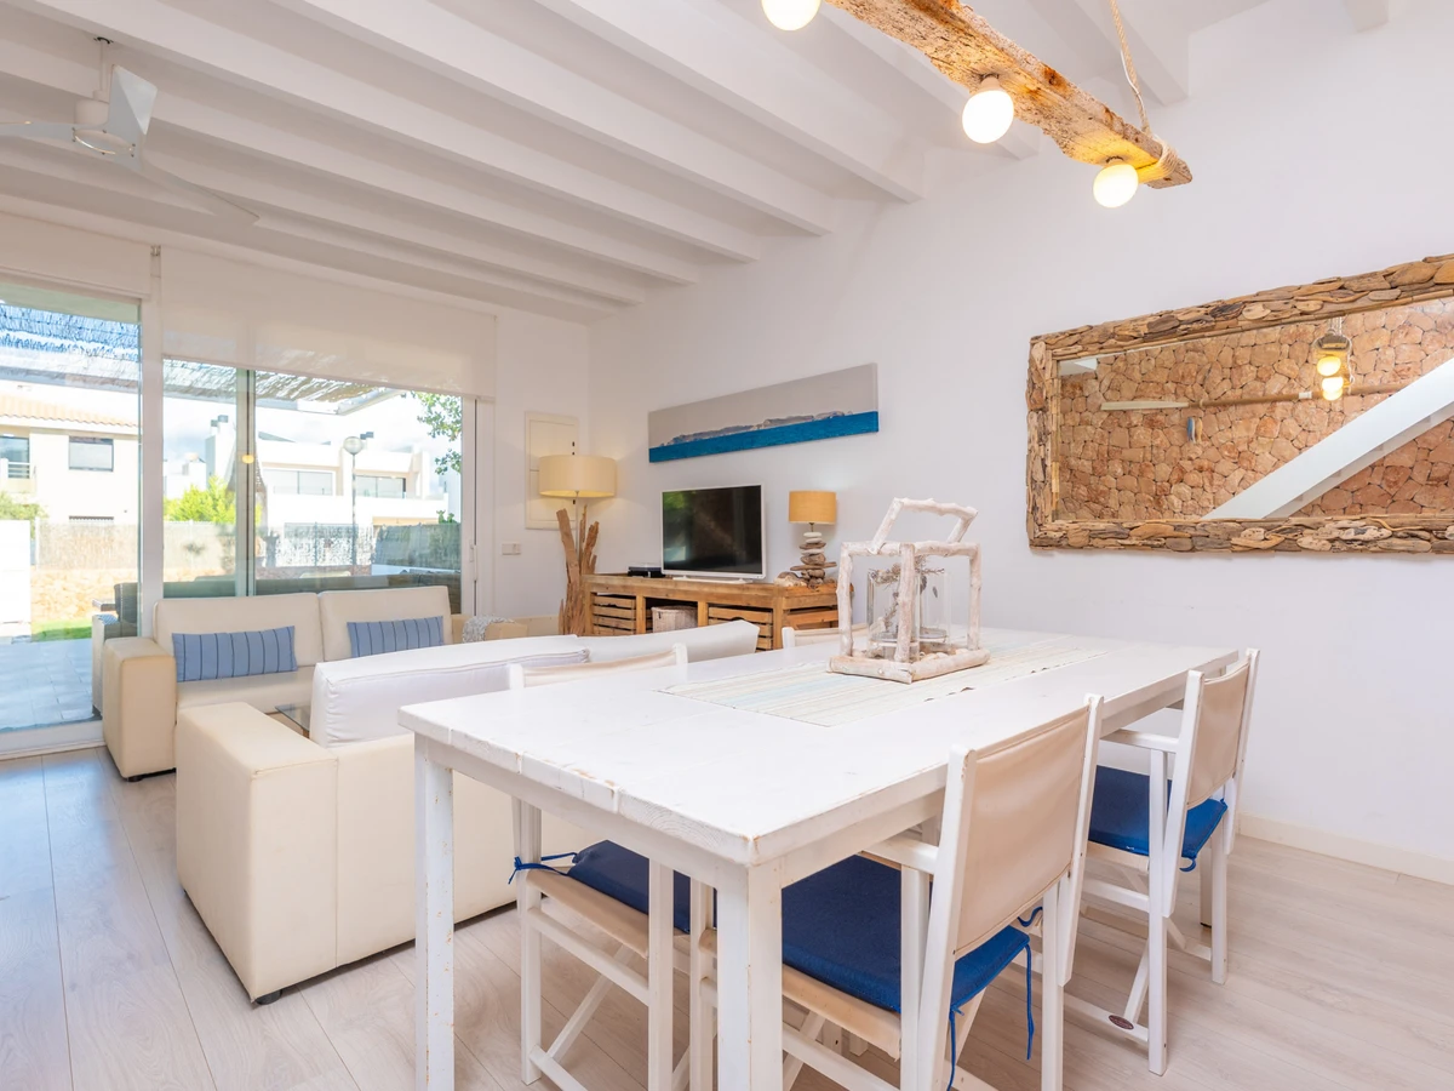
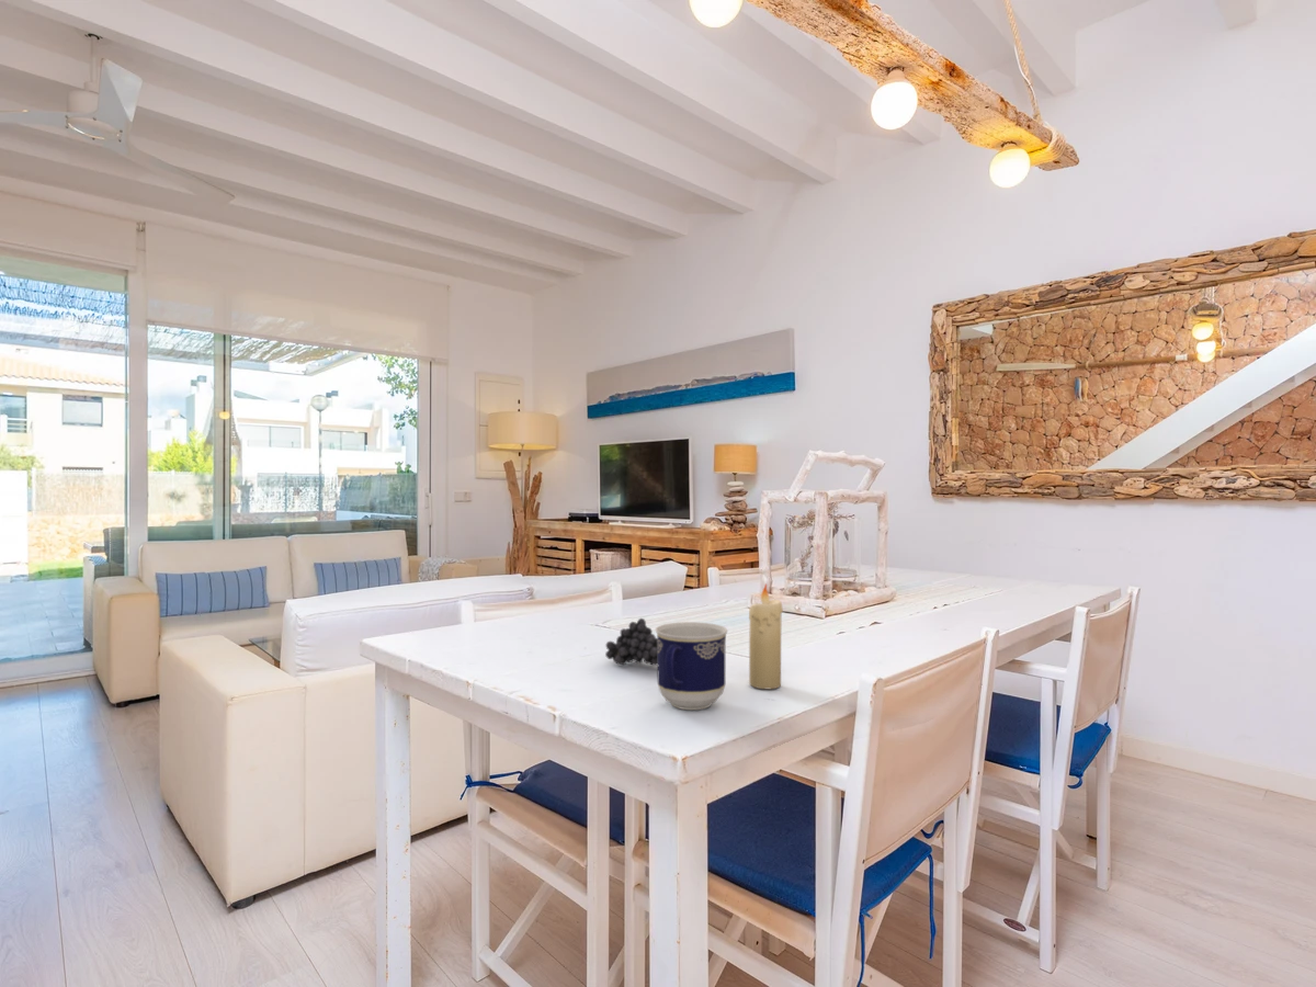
+ candle (764, 634)
+ cup (687, 668)
+ fruit (647, 642)
